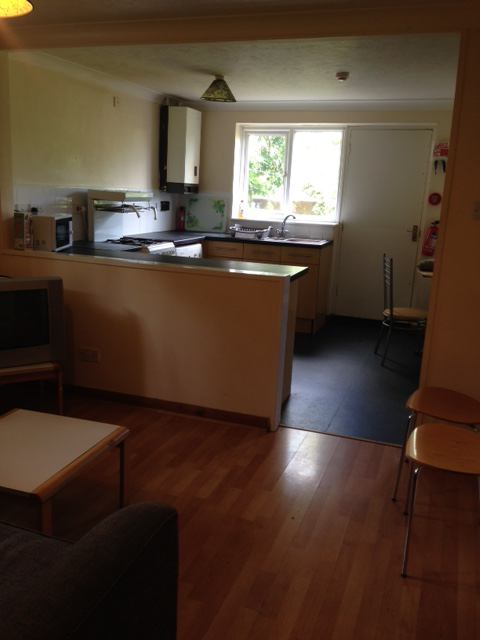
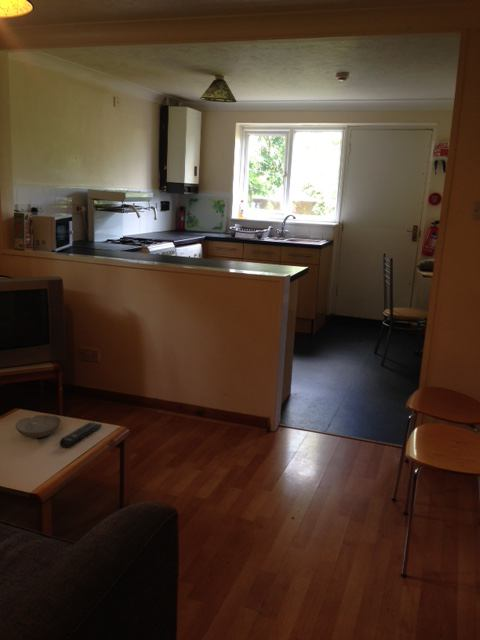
+ bowl (37, 427)
+ remote control (81, 433)
